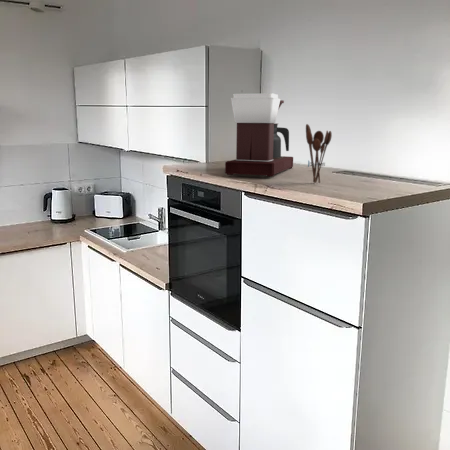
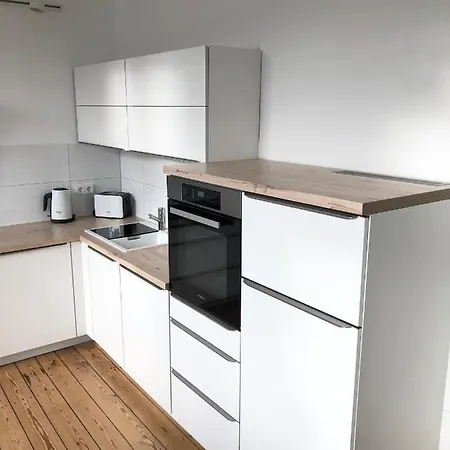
- utensil holder (316, 153)
- coffee maker (262, 134)
